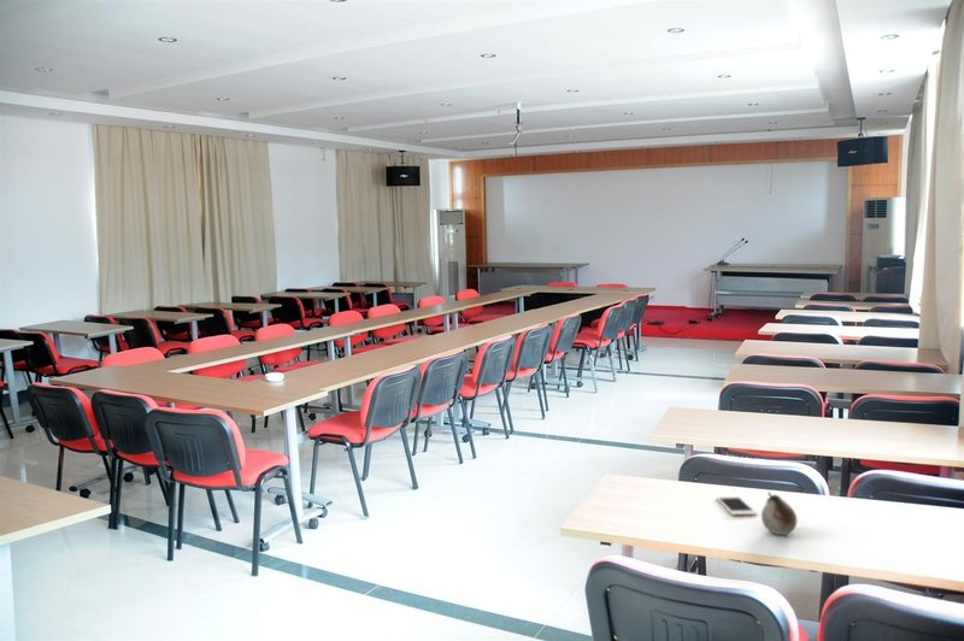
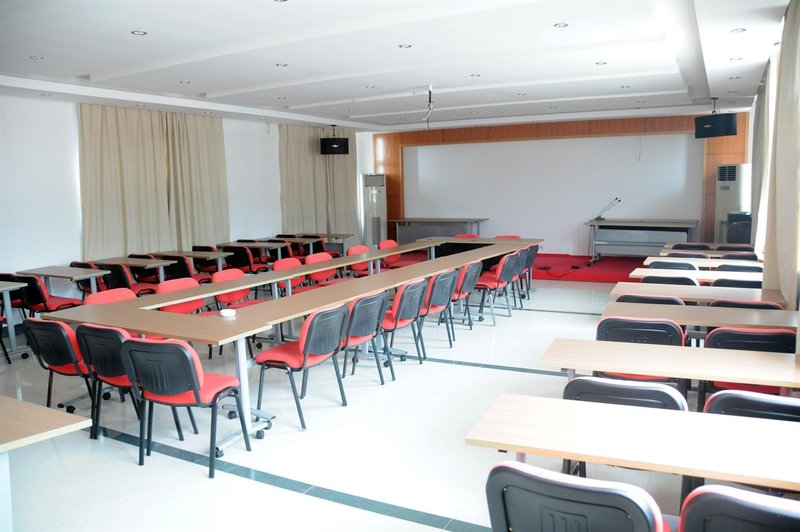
- fruit (778, 512)
- cell phone (735, 505)
